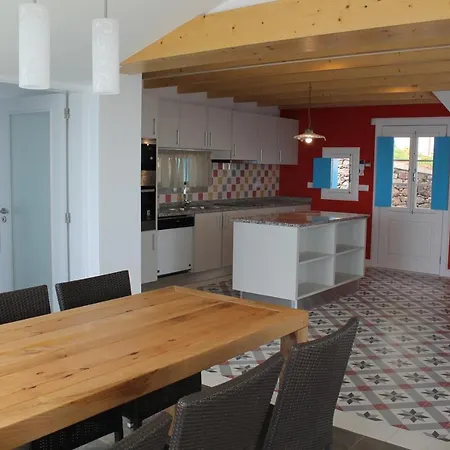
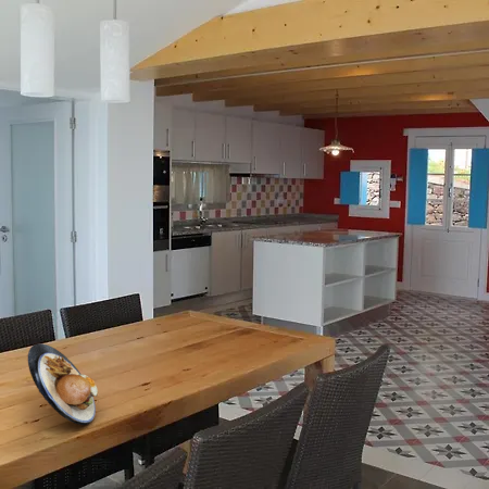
+ plate (65, 384)
